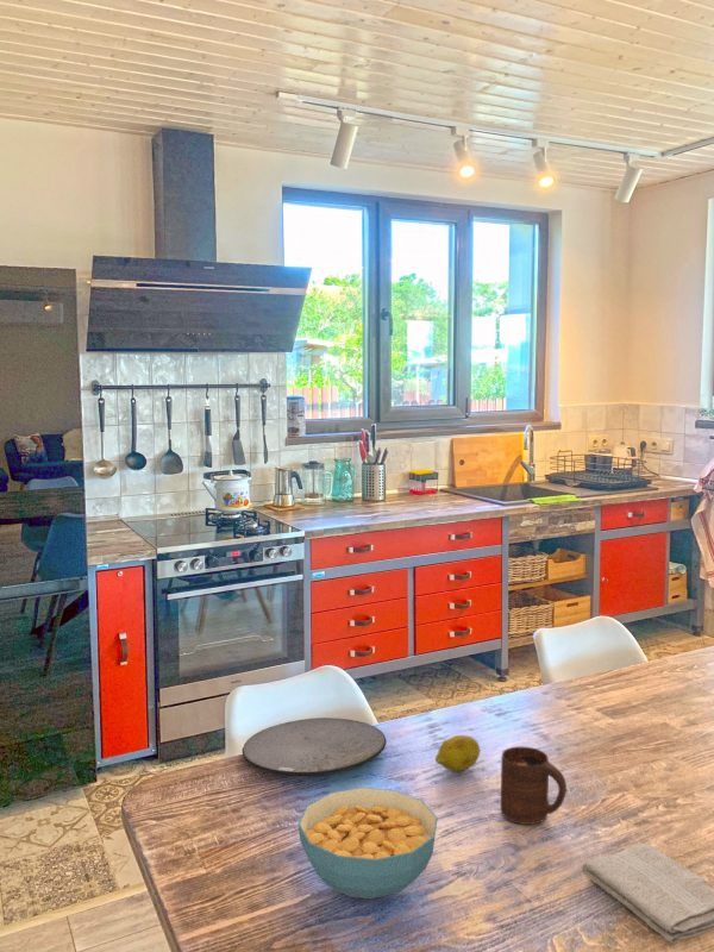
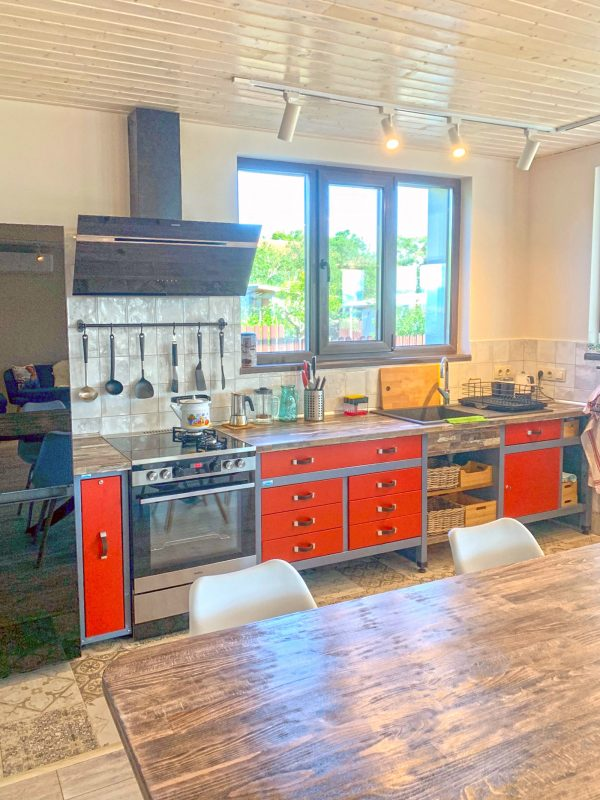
- washcloth (654, 887)
- cereal bowl (368, 853)
- fruit (457, 753)
- plate (314, 744)
- cup (532, 785)
